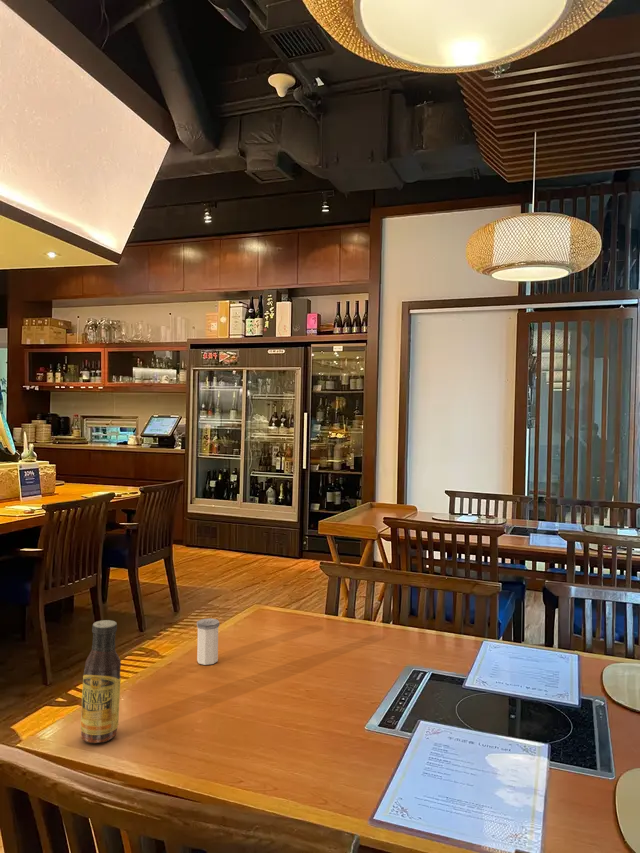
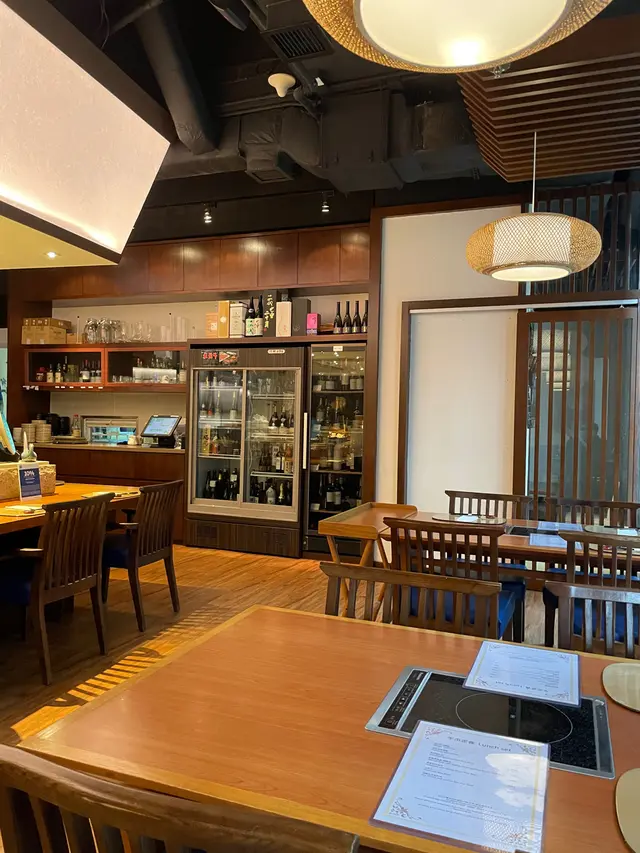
- sauce bottle (101, 679)
- salt shaker (207, 641)
